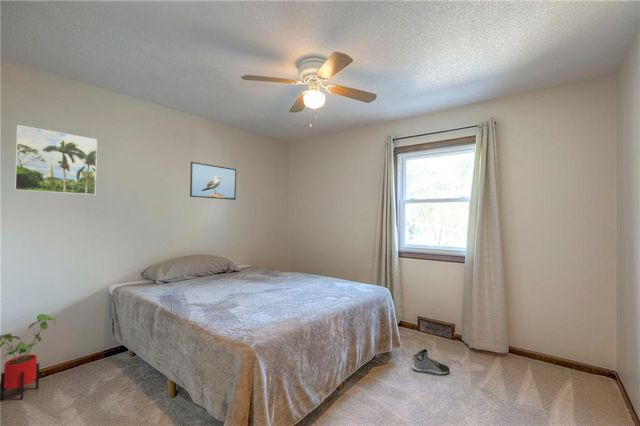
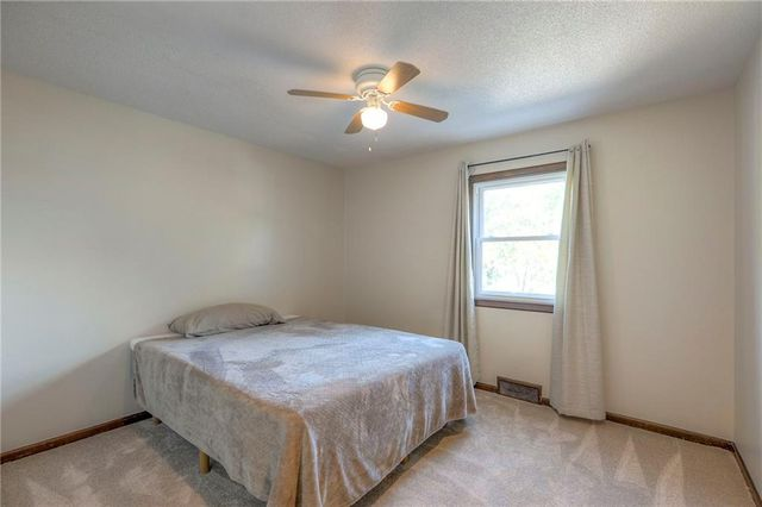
- sneaker (430, 360)
- house plant (25, 354)
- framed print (59, 162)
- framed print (214, 182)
